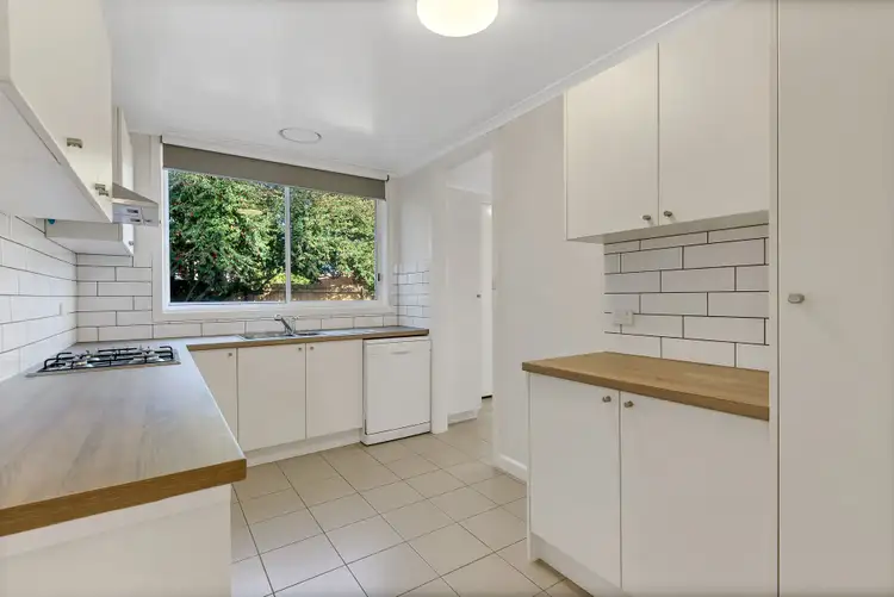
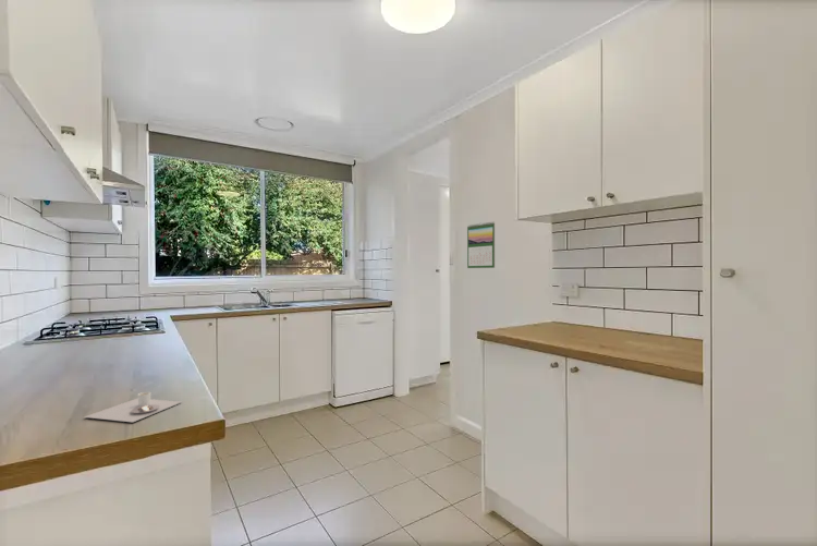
+ cocoa (135, 403)
+ calendar (480, 245)
